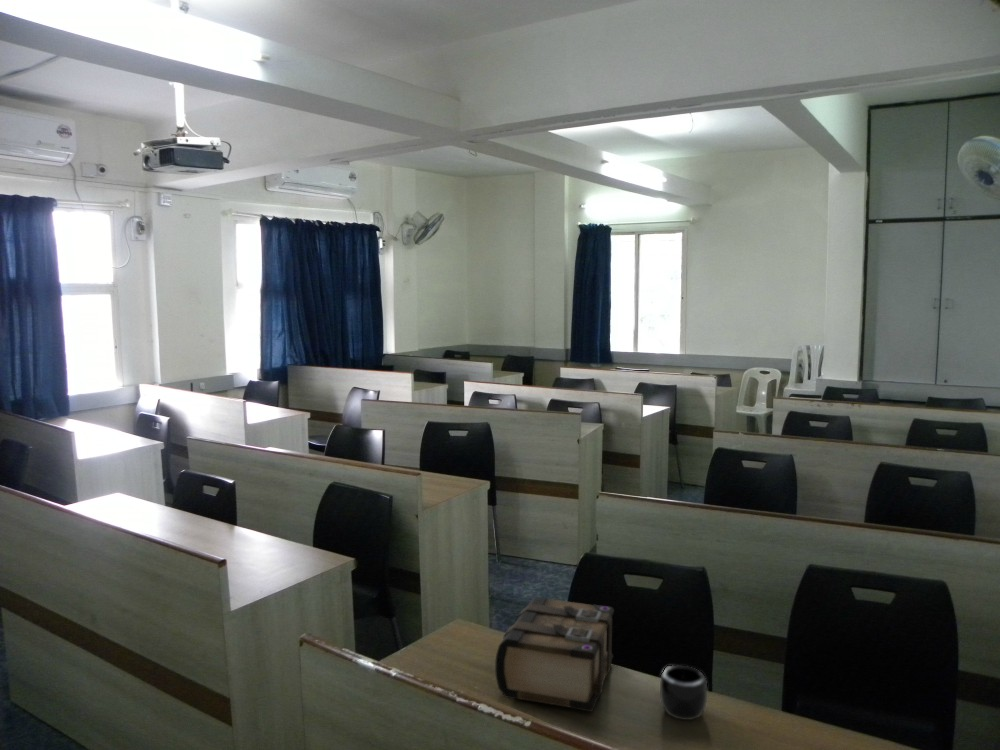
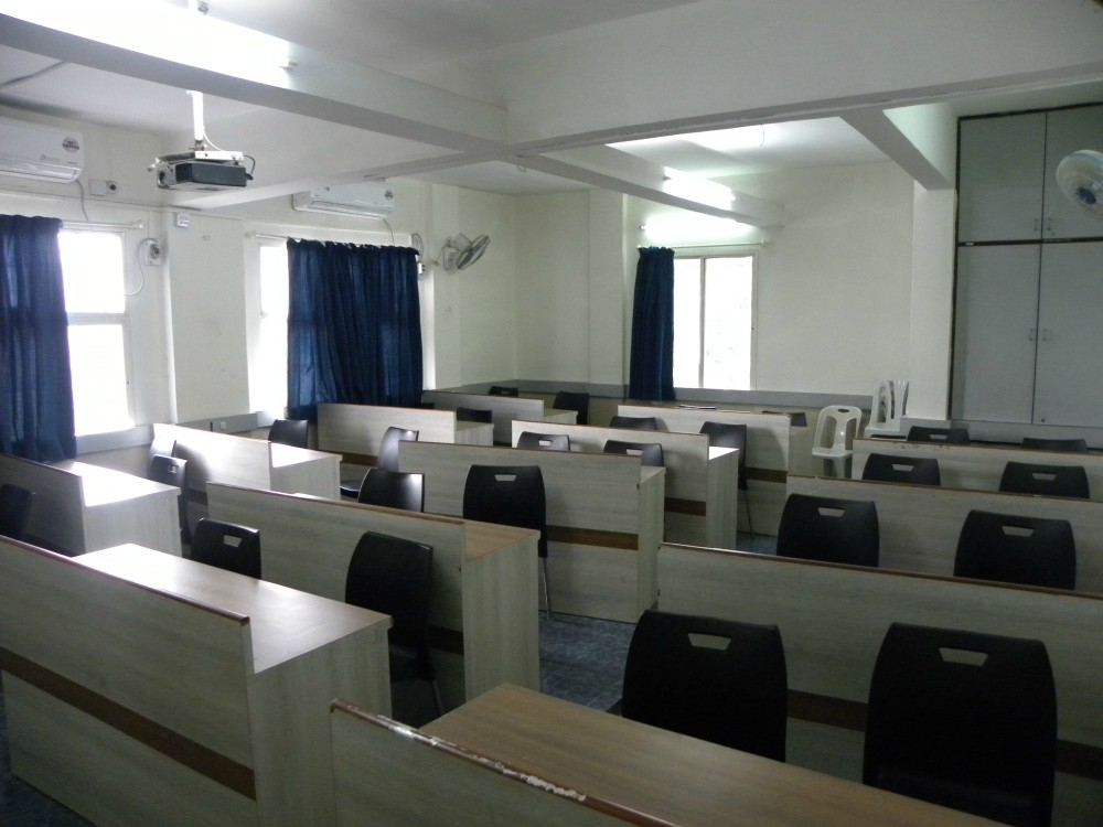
- book (557, 646)
- mug (683, 690)
